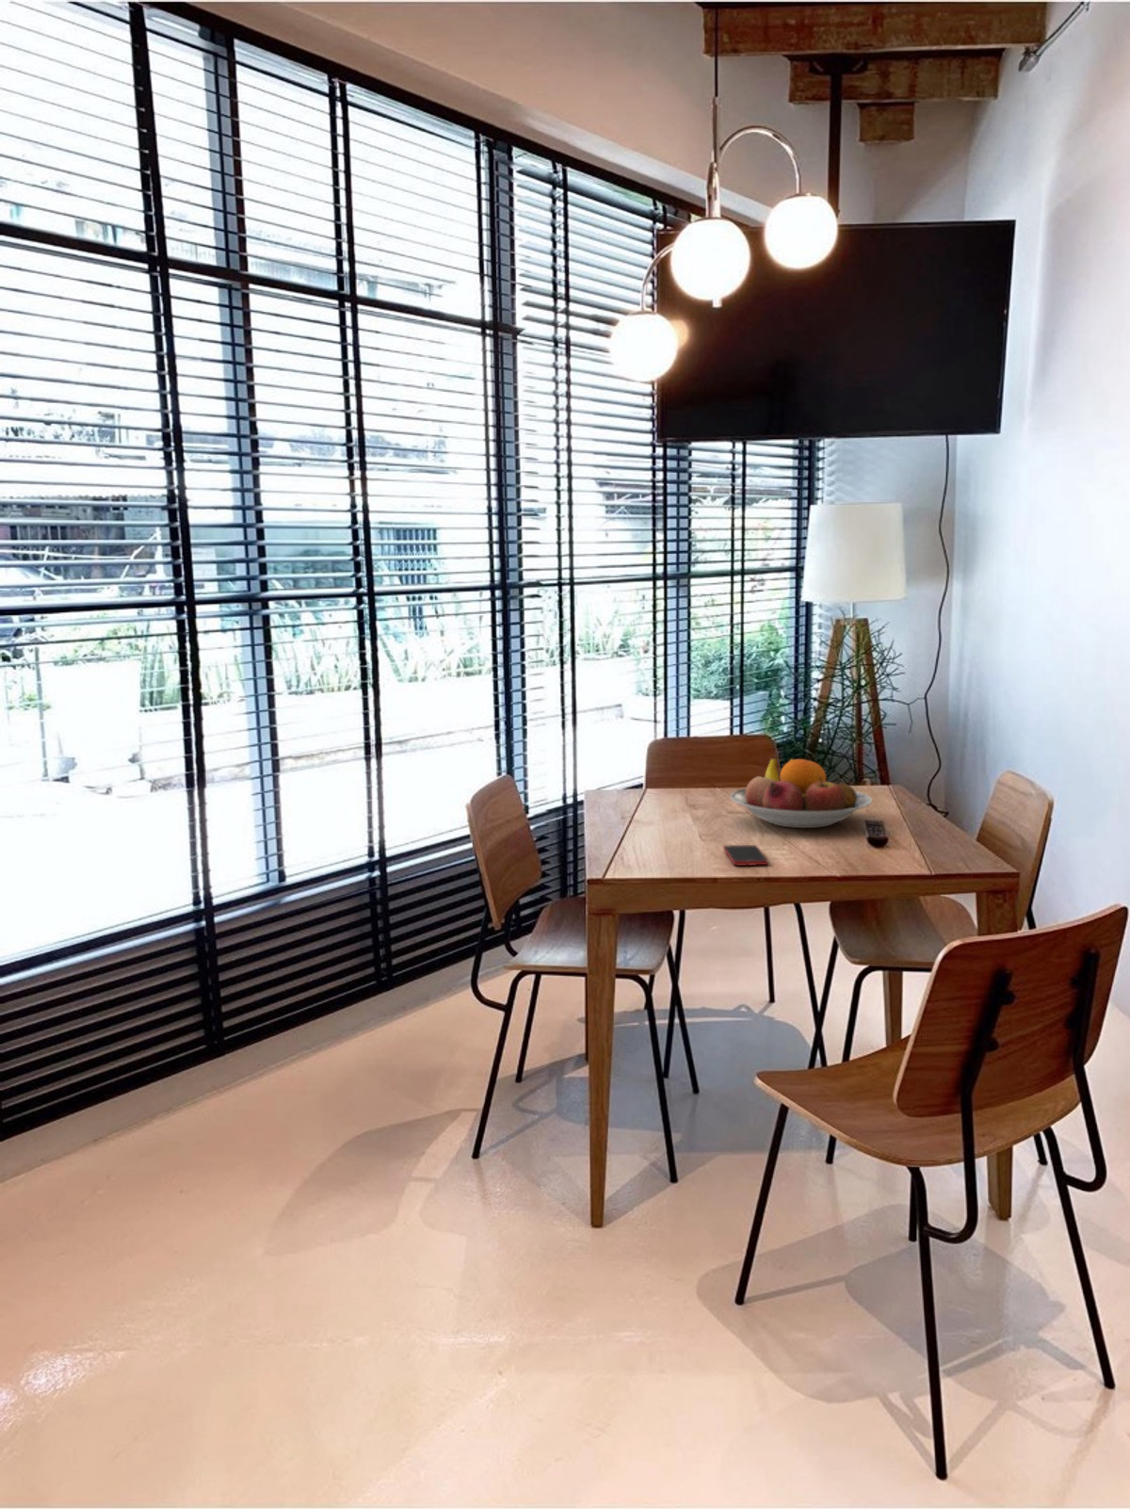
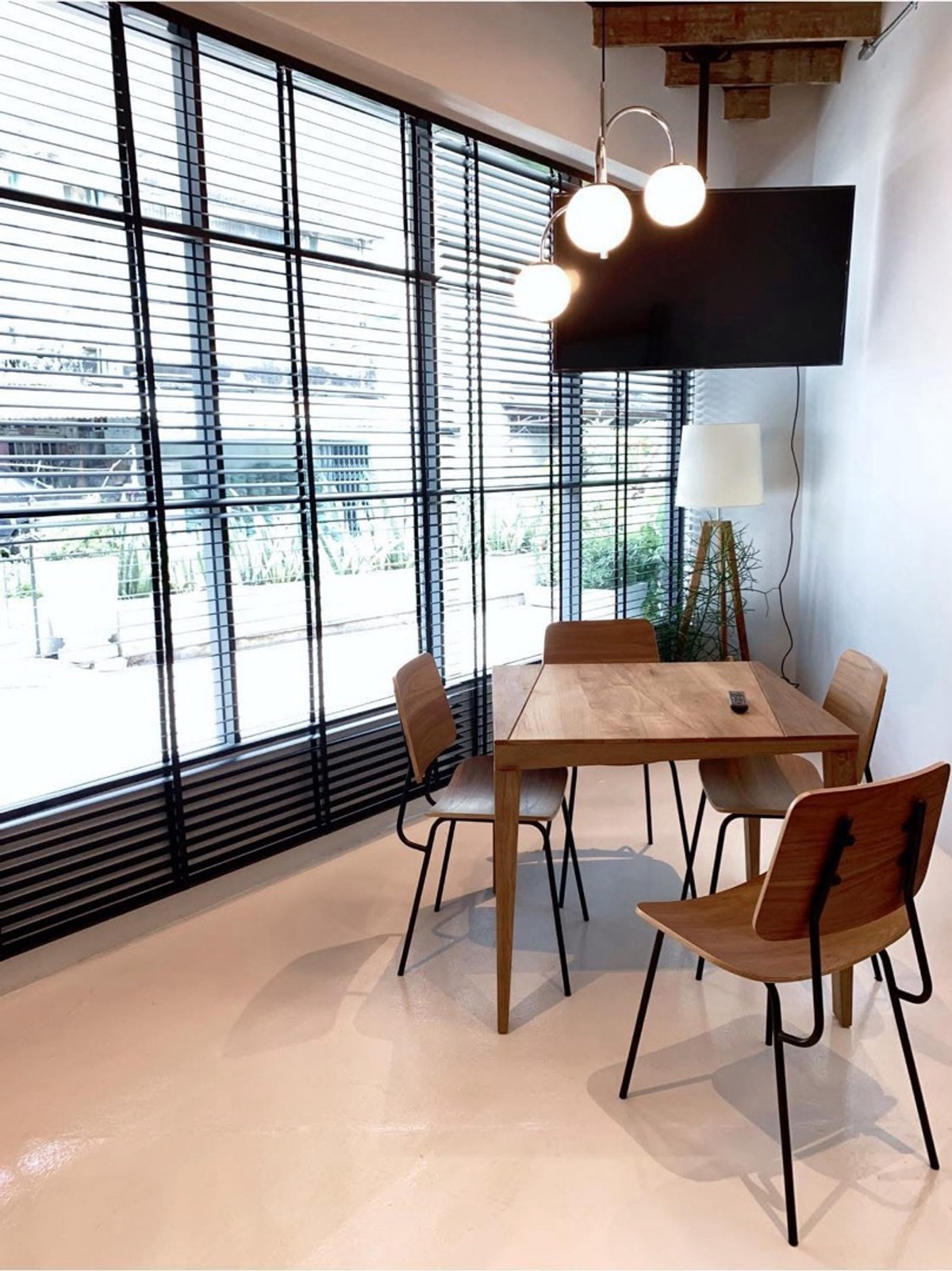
- fruit bowl (800, 791)
- cell phone (745, 855)
